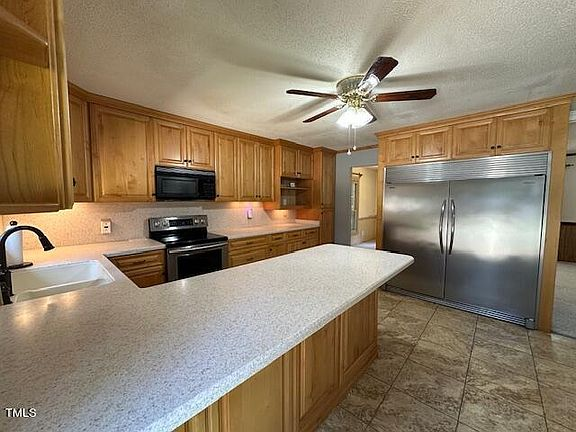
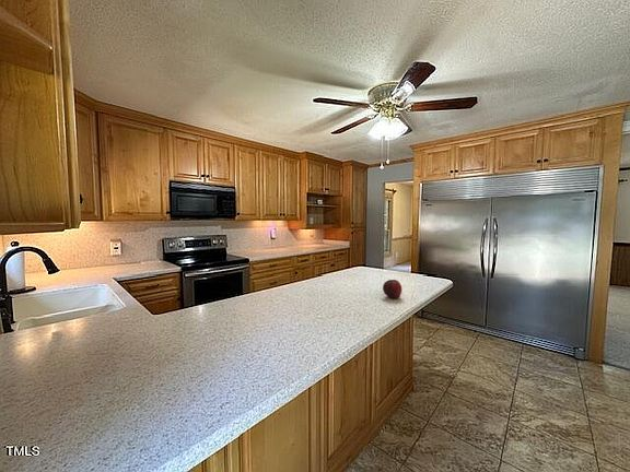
+ fruit (392, 288)
